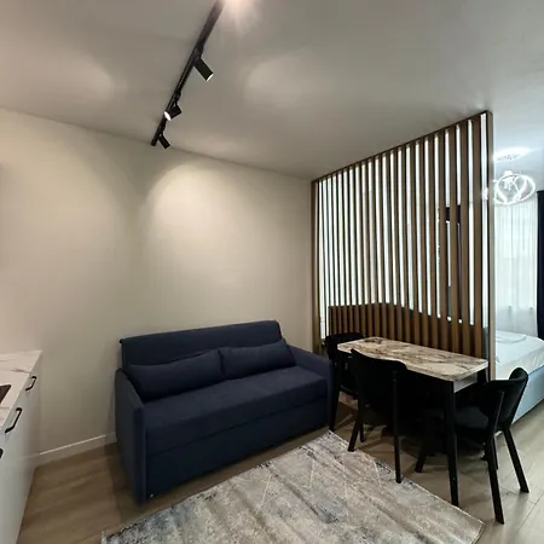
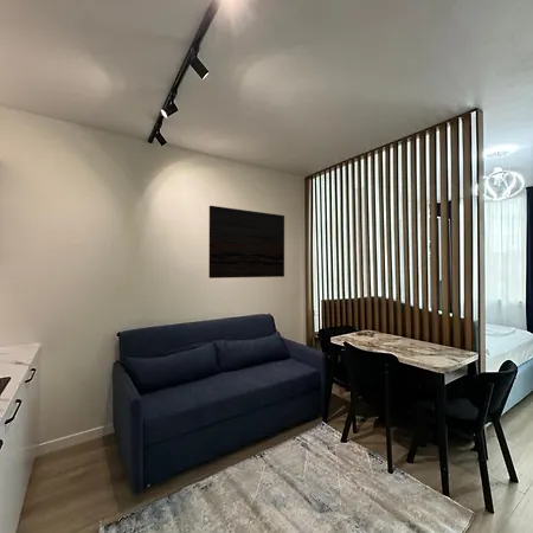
+ wall art (249, 244)
